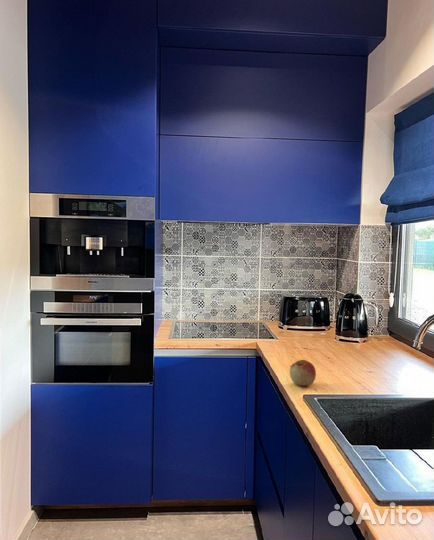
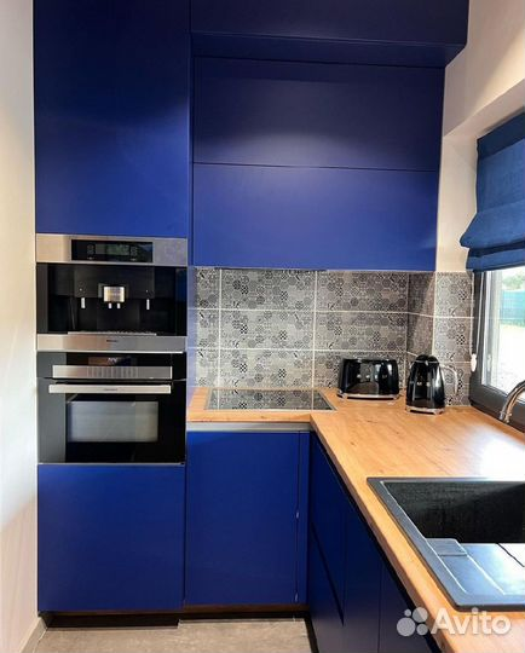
- apple (302, 372)
